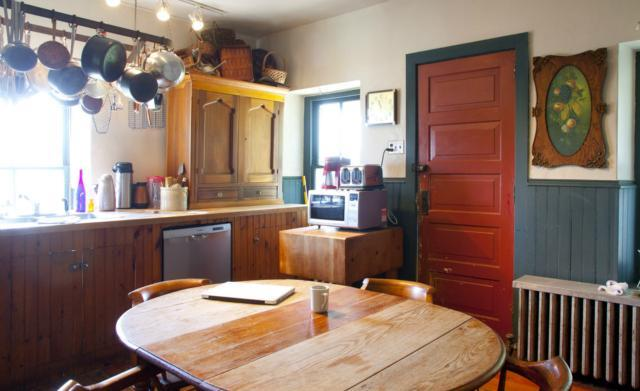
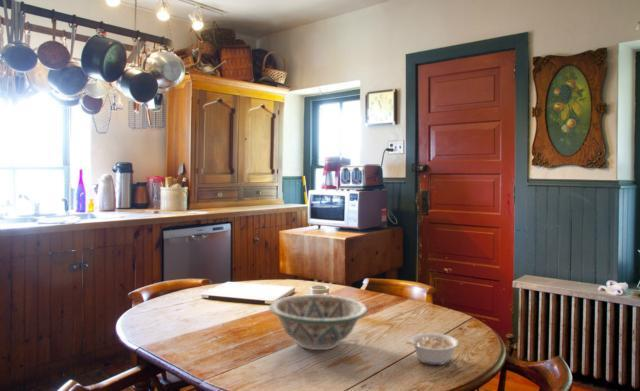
+ legume (433, 348)
+ decorative bowl (318, 324)
